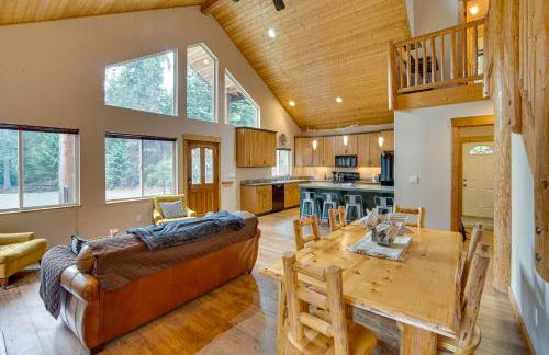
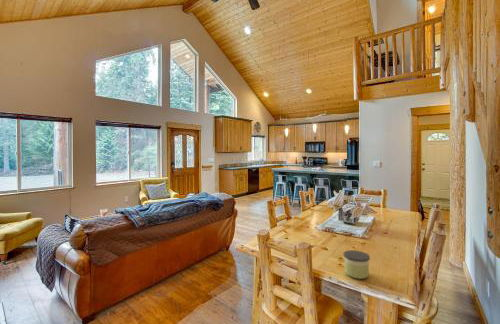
+ candle (356, 264)
